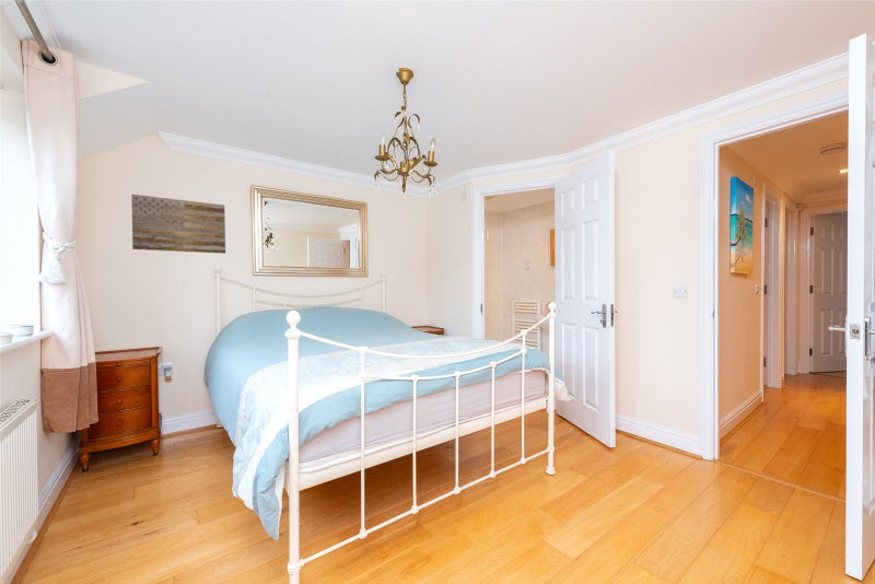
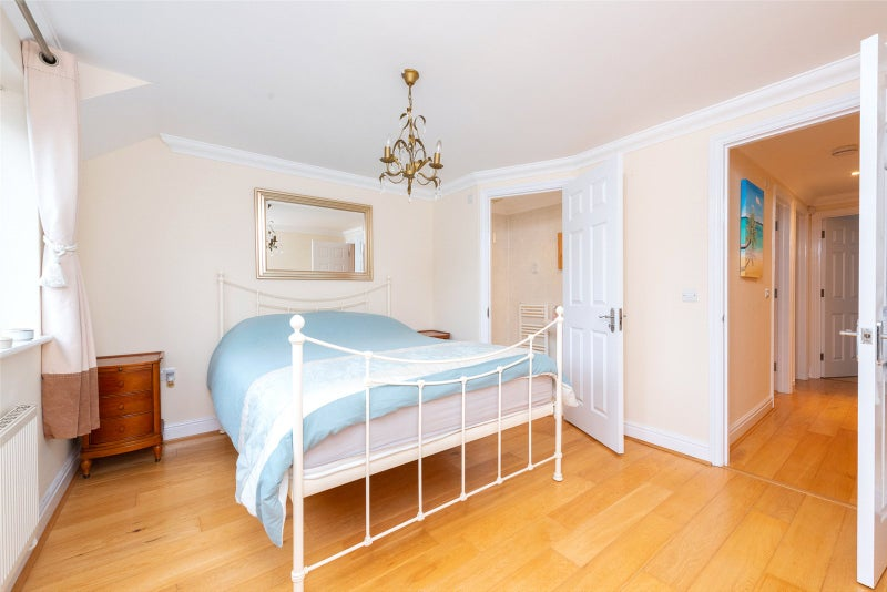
- wall art (180, 225)
